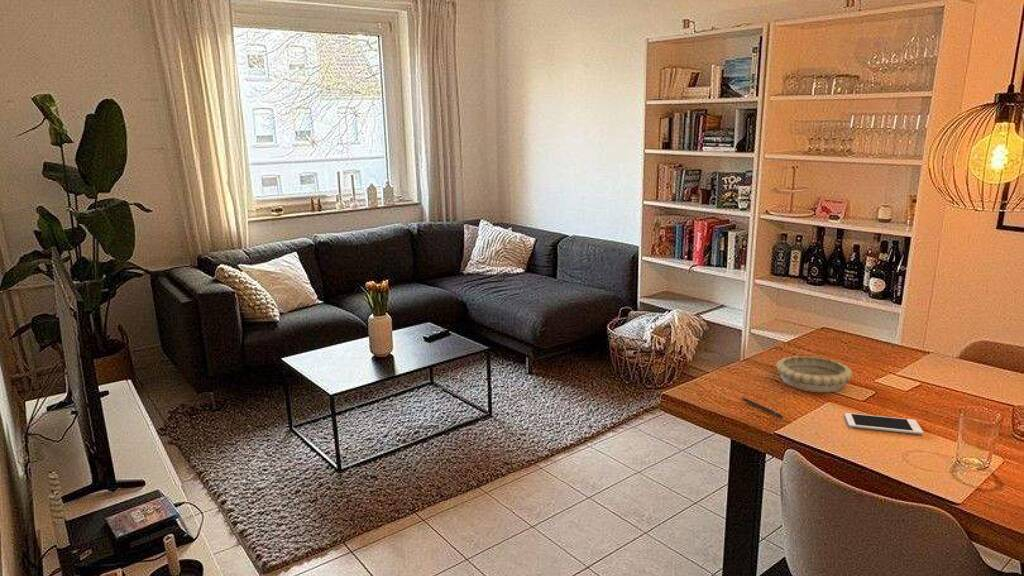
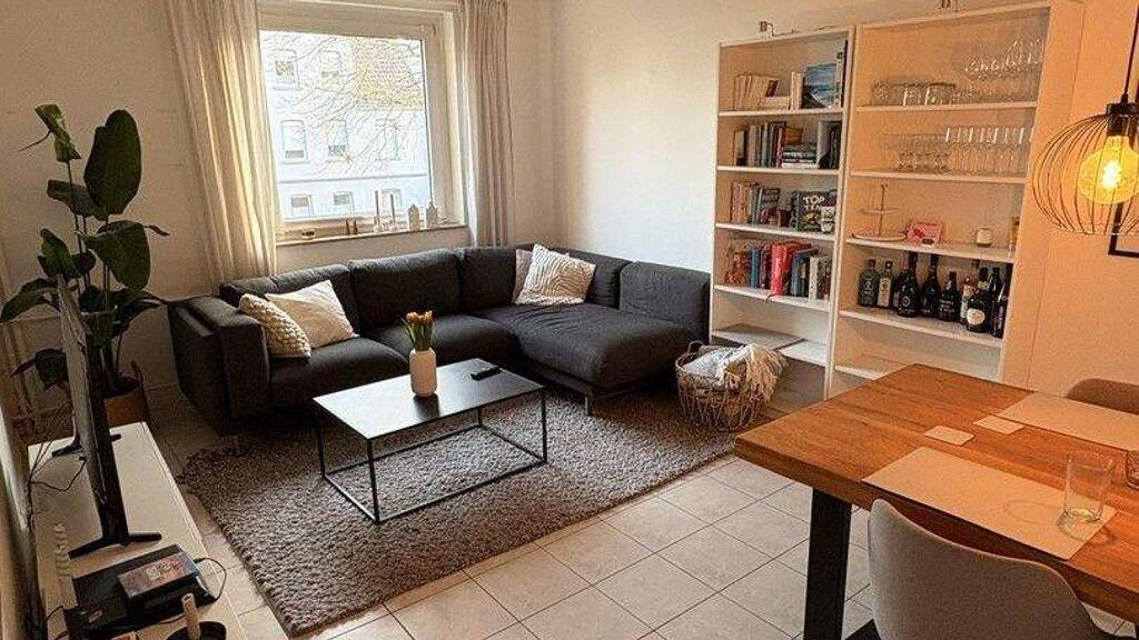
- decorative bowl (813, 374)
- pen (762, 407)
- cell phone (882, 423)
